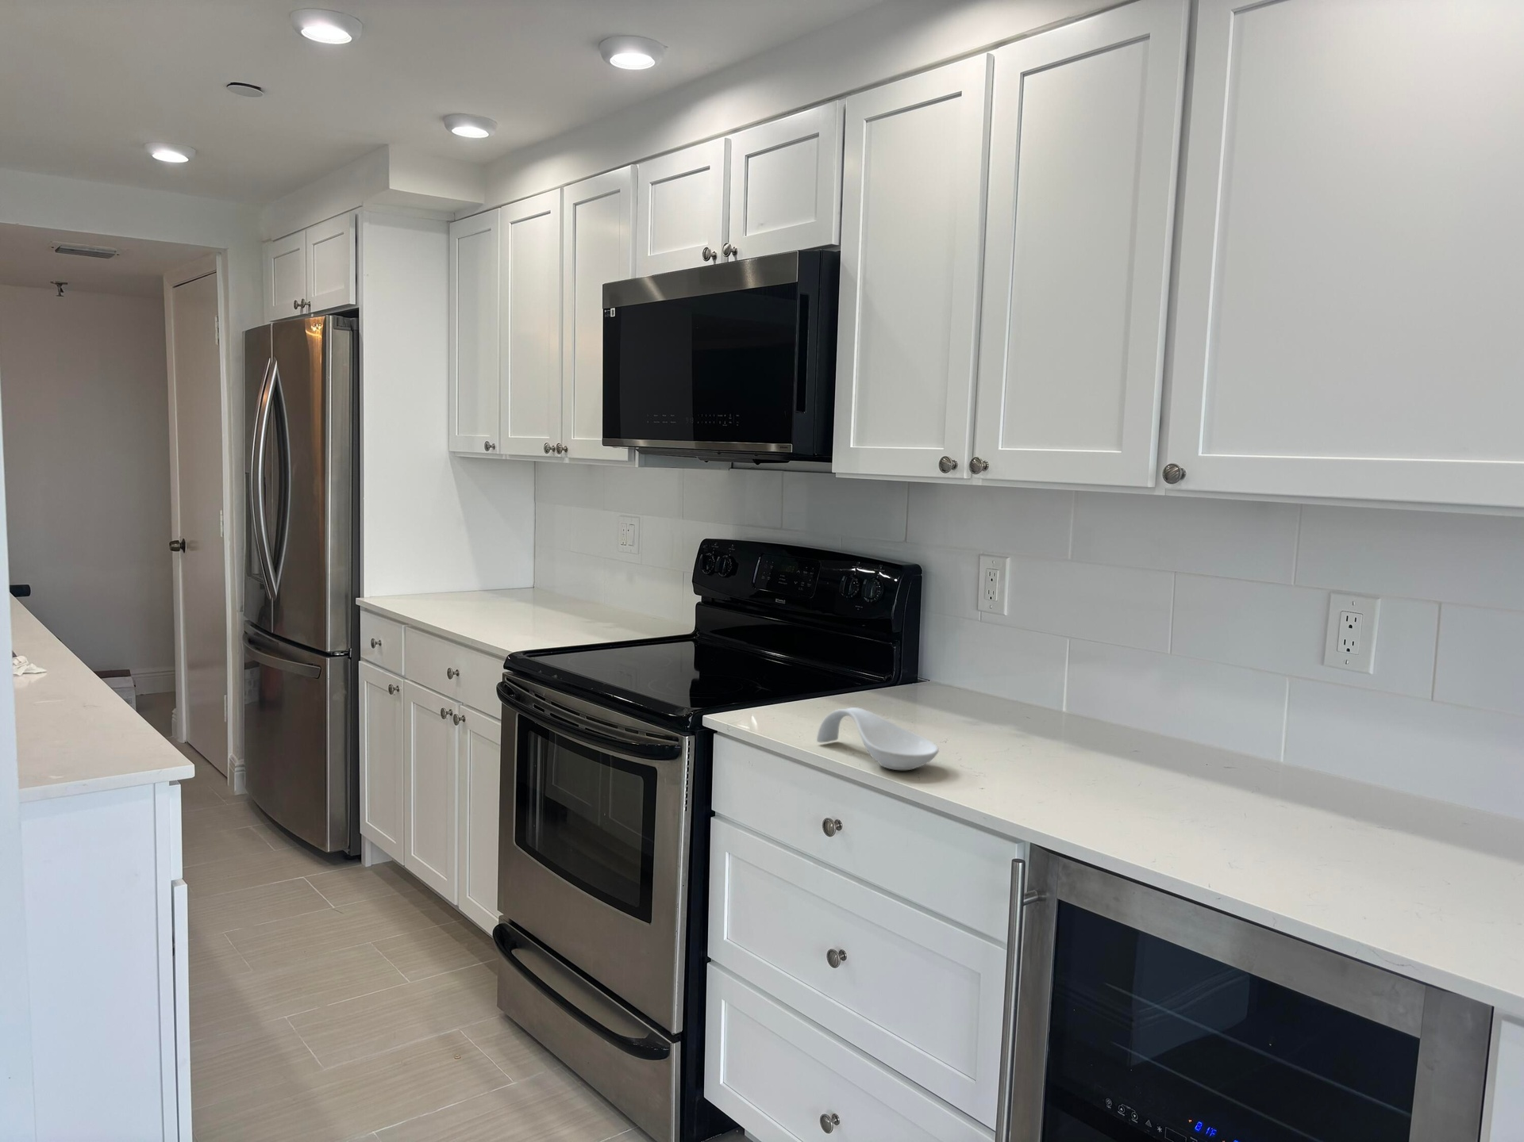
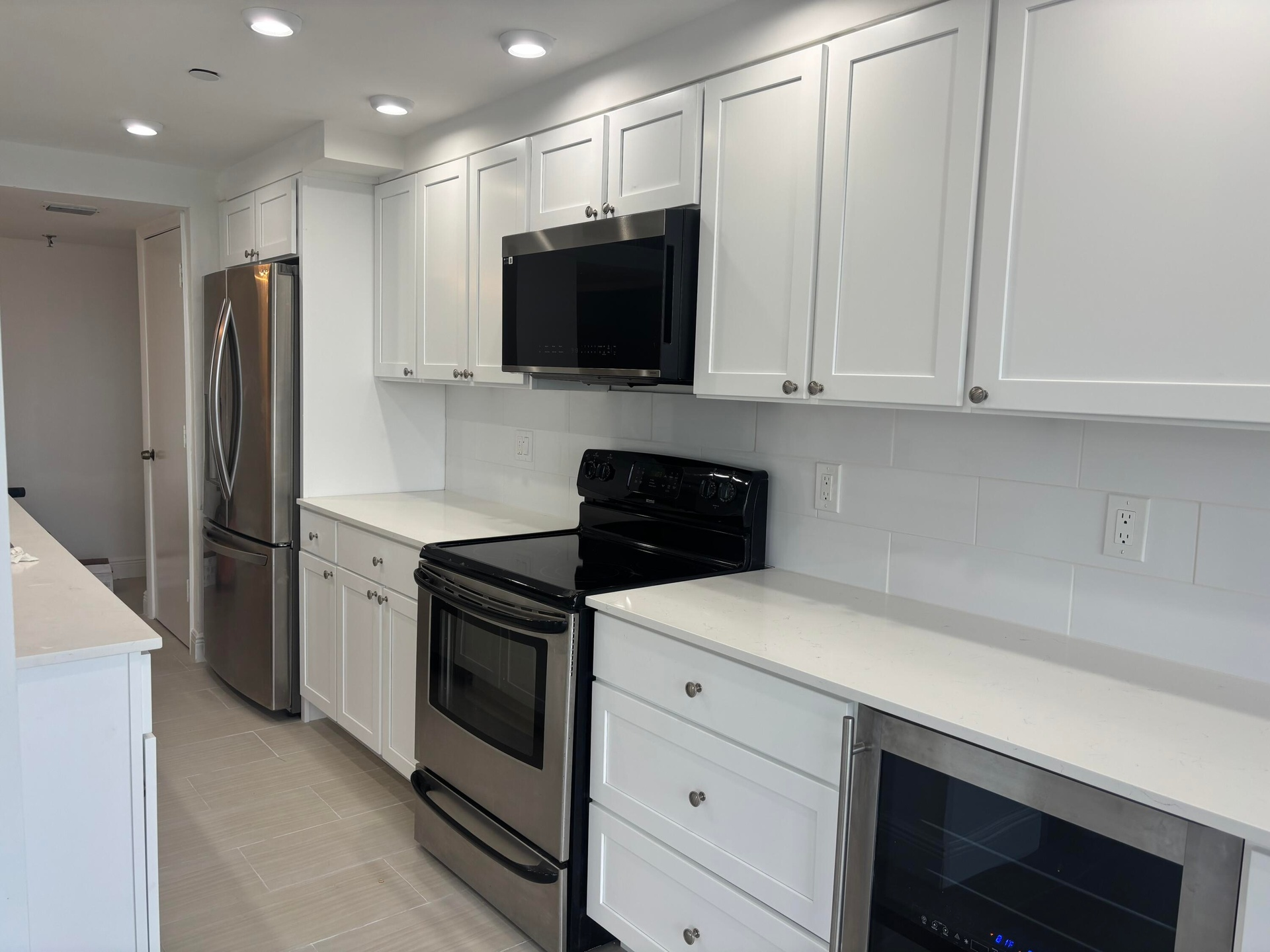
- spoon rest (874, 737)
